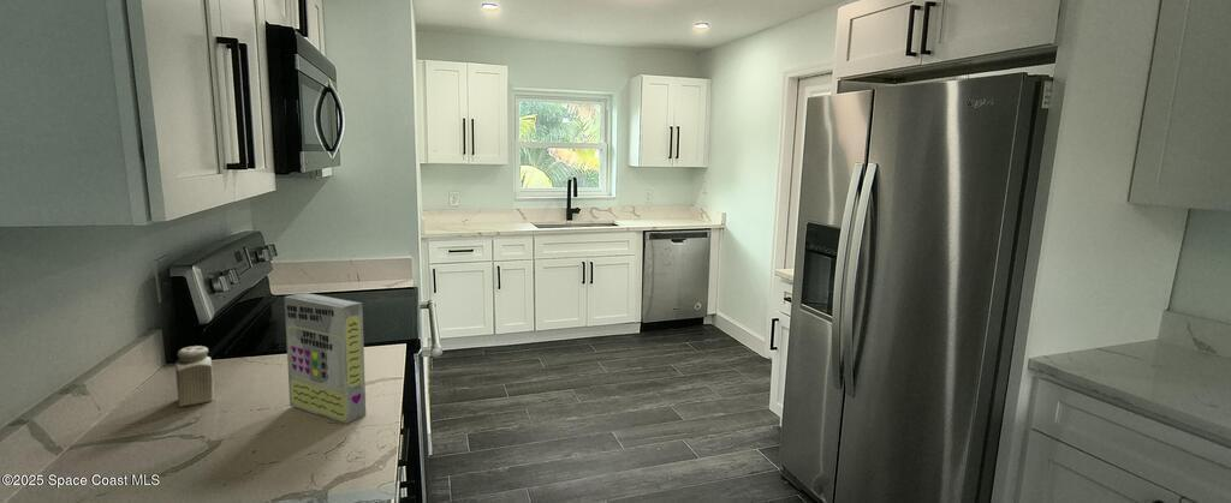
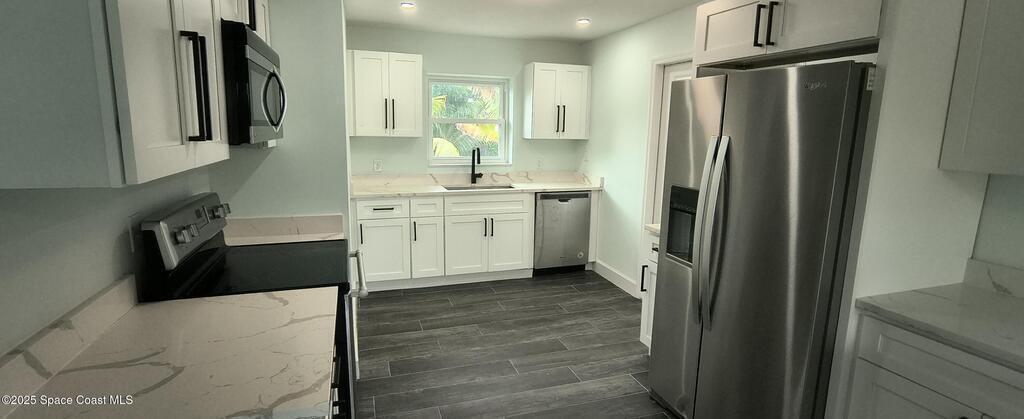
- cereal box (325, 355)
- salt shaker (194, 373)
